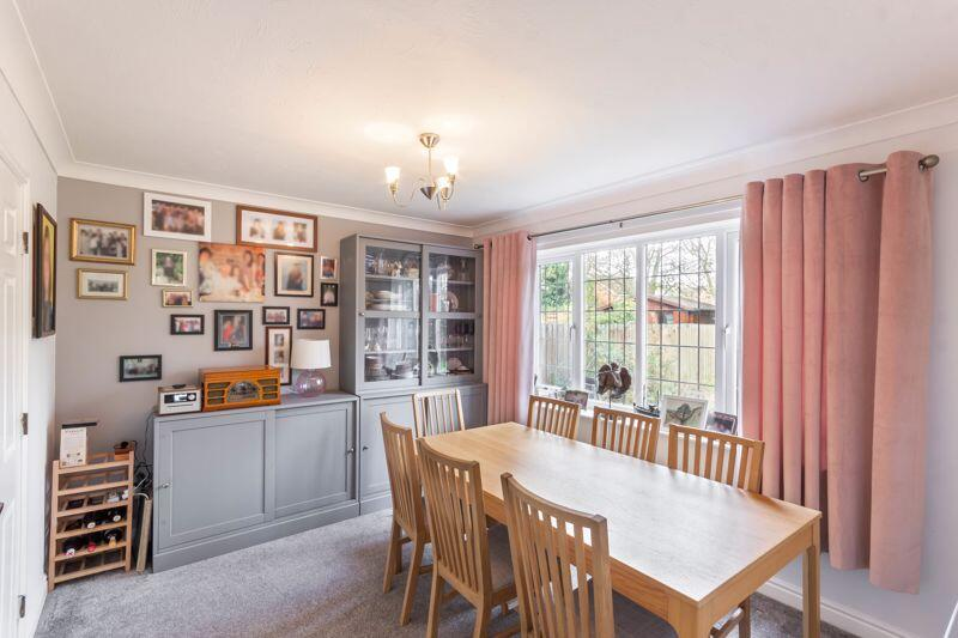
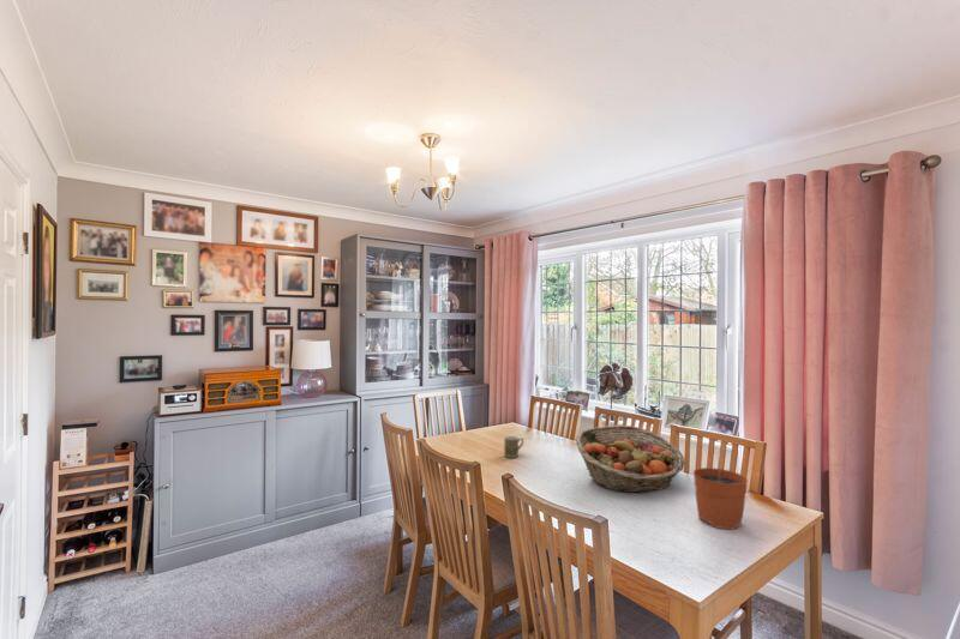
+ mug (514, 446)
+ plant pot (719, 487)
+ fruit basket (628, 457)
